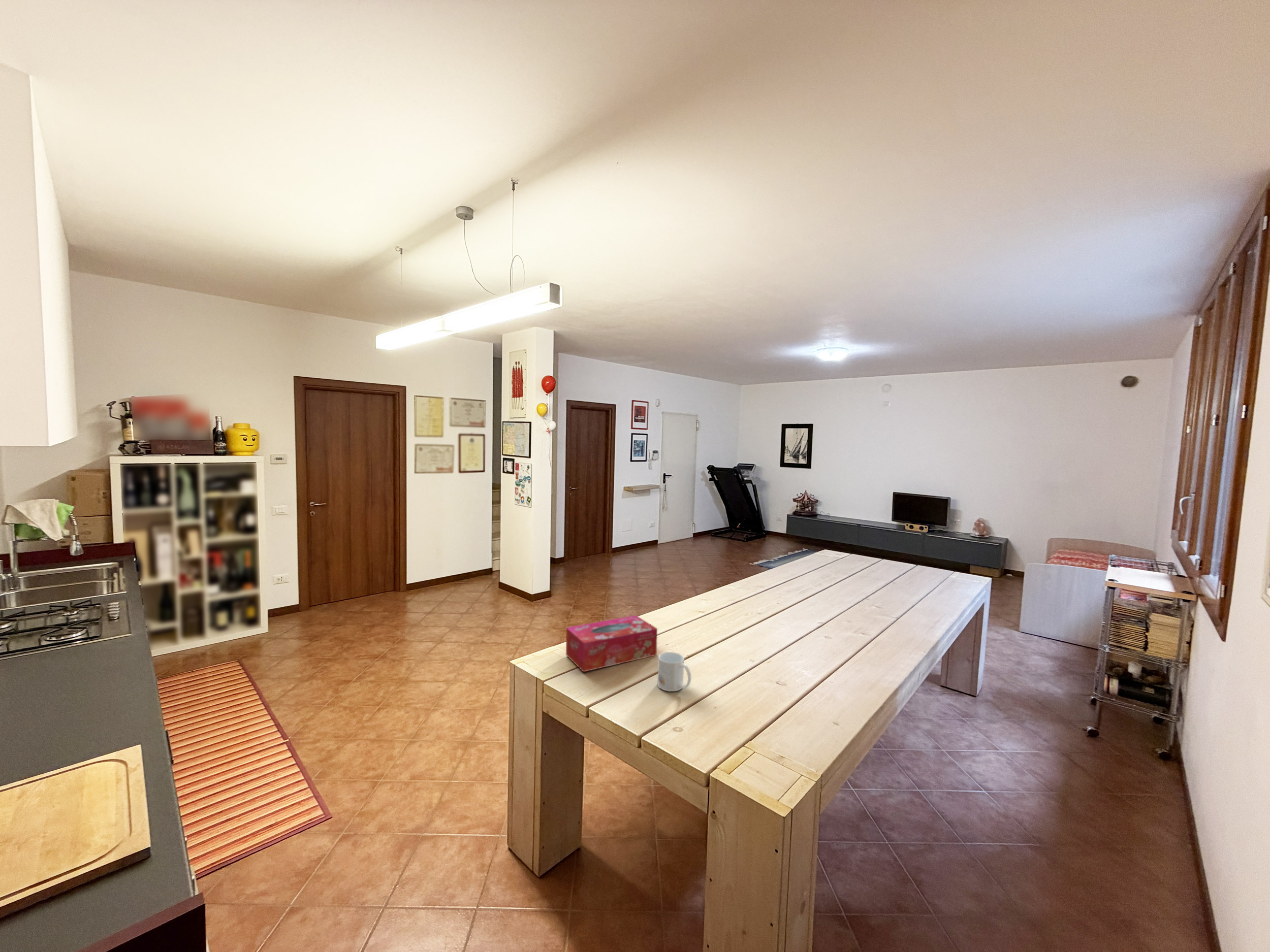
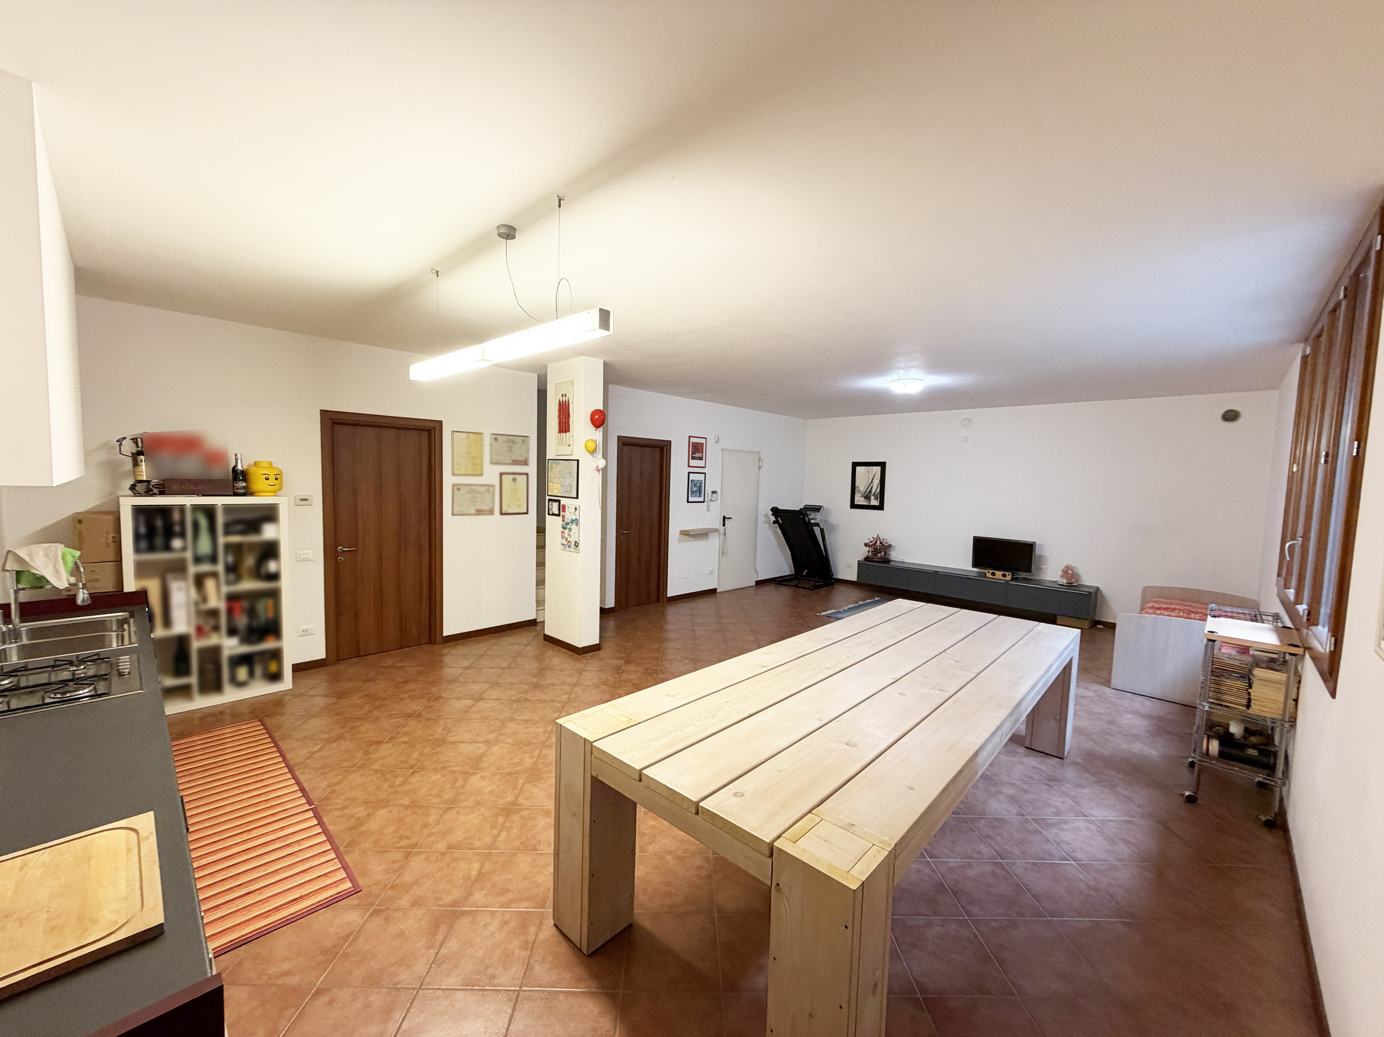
- tissue box (612, 641)
- mug (675, 673)
